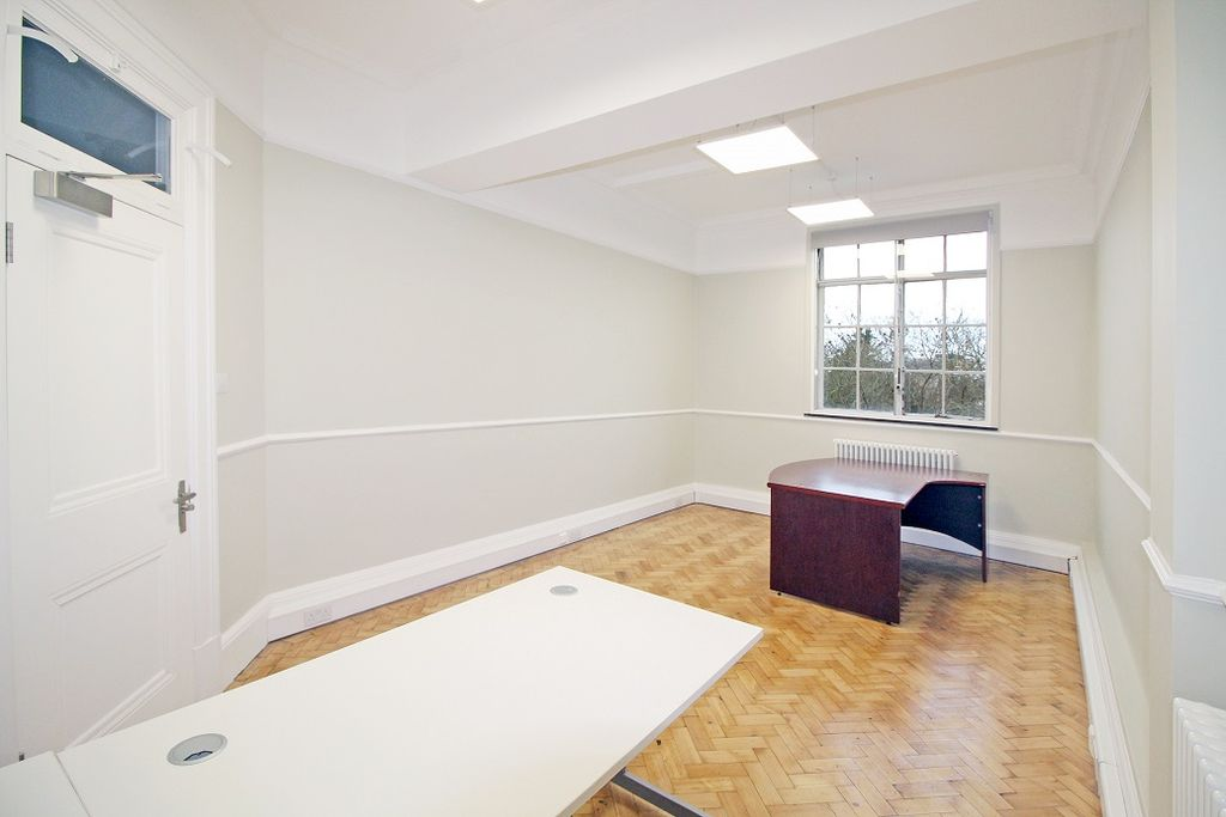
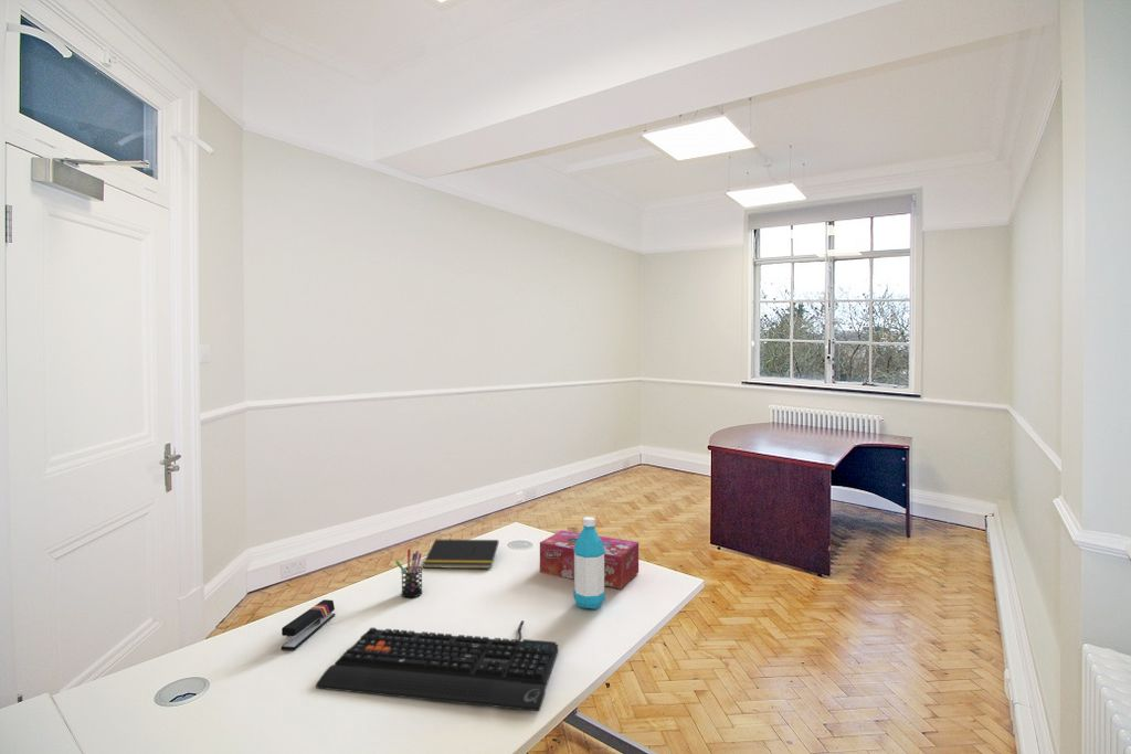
+ keyboard (454, 648)
+ tissue box (573, 556)
+ notepad (462, 553)
+ water bottle (589, 561)
+ stapler (309, 620)
+ pen holder (409, 572)
